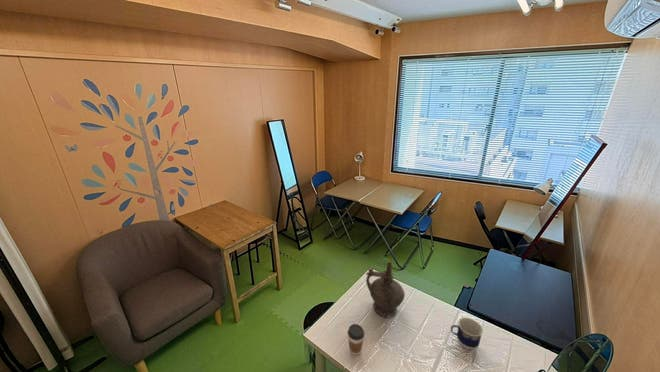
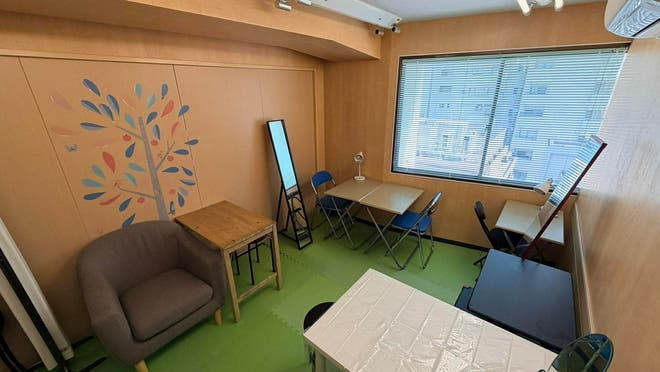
- cup (465, 334)
- ceremonial vessel (385, 286)
- coffee cup (355, 340)
